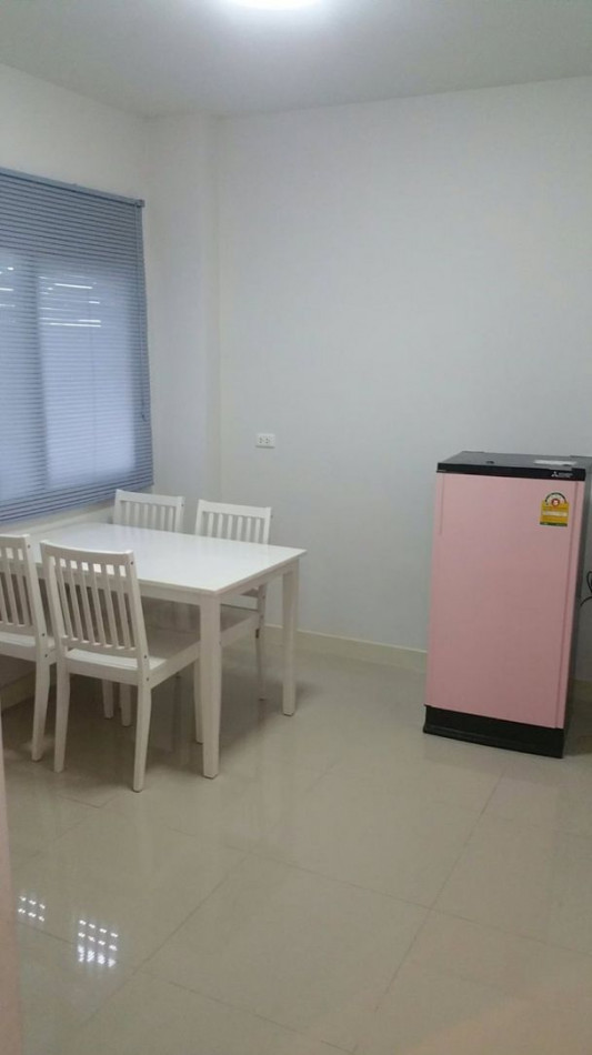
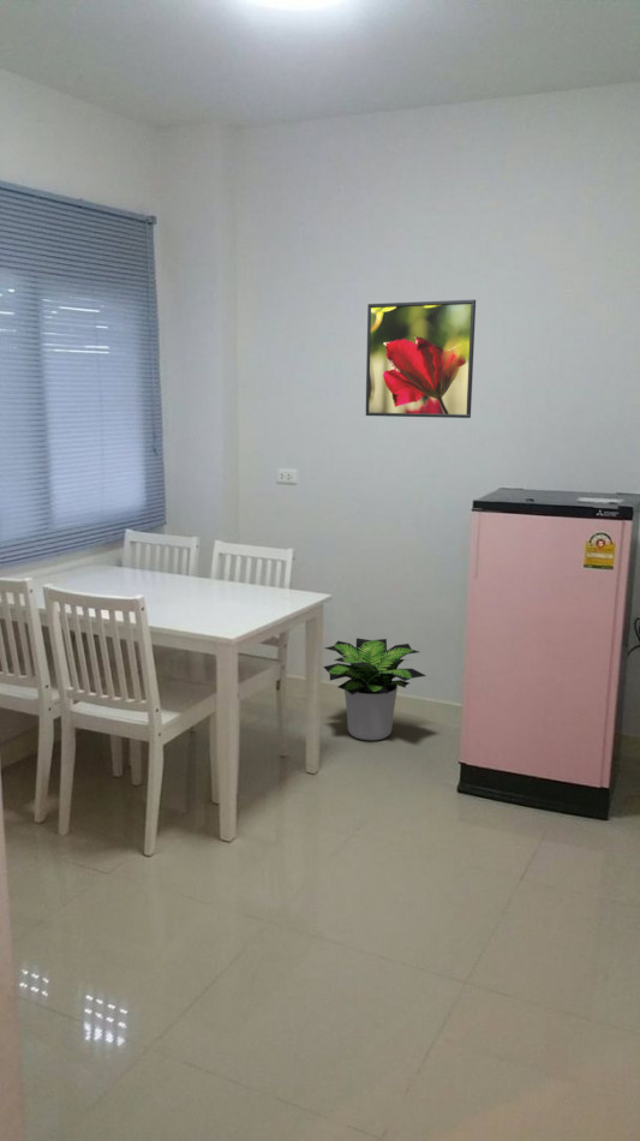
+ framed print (418, 359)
+ potted plant (376, 692)
